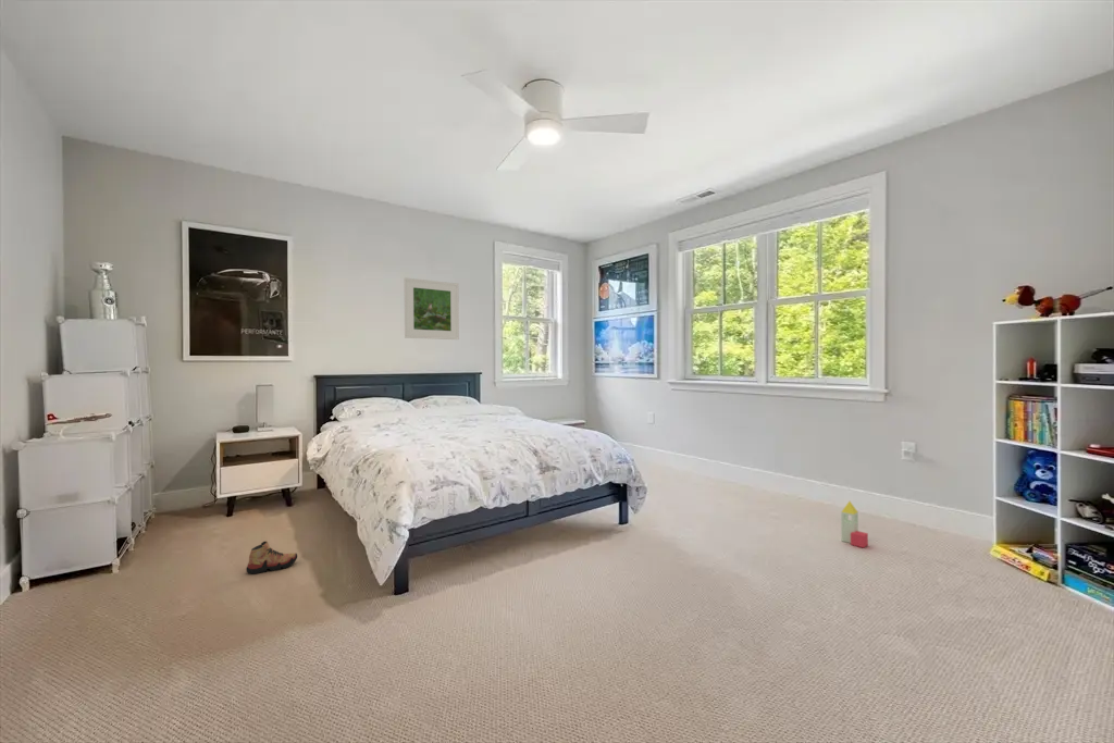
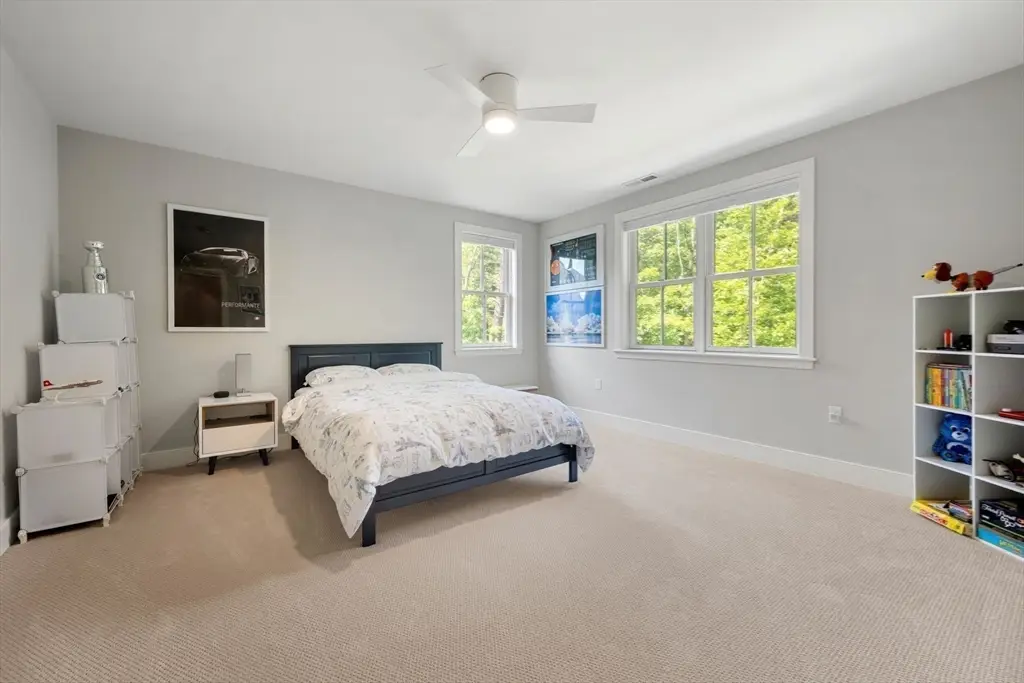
- shoe (272, 554)
- toy house (854, 522)
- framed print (432, 309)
